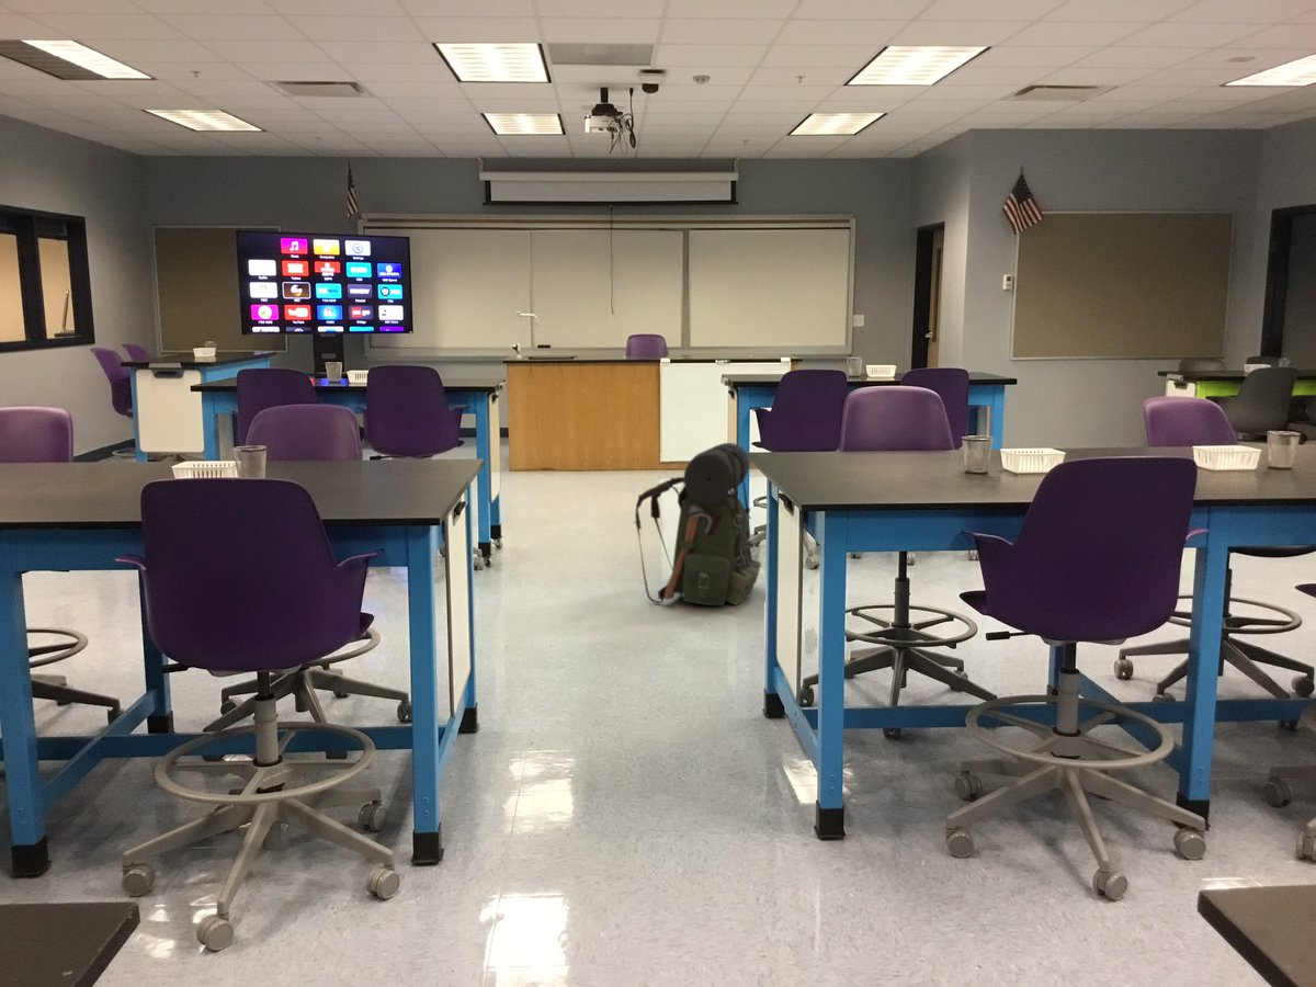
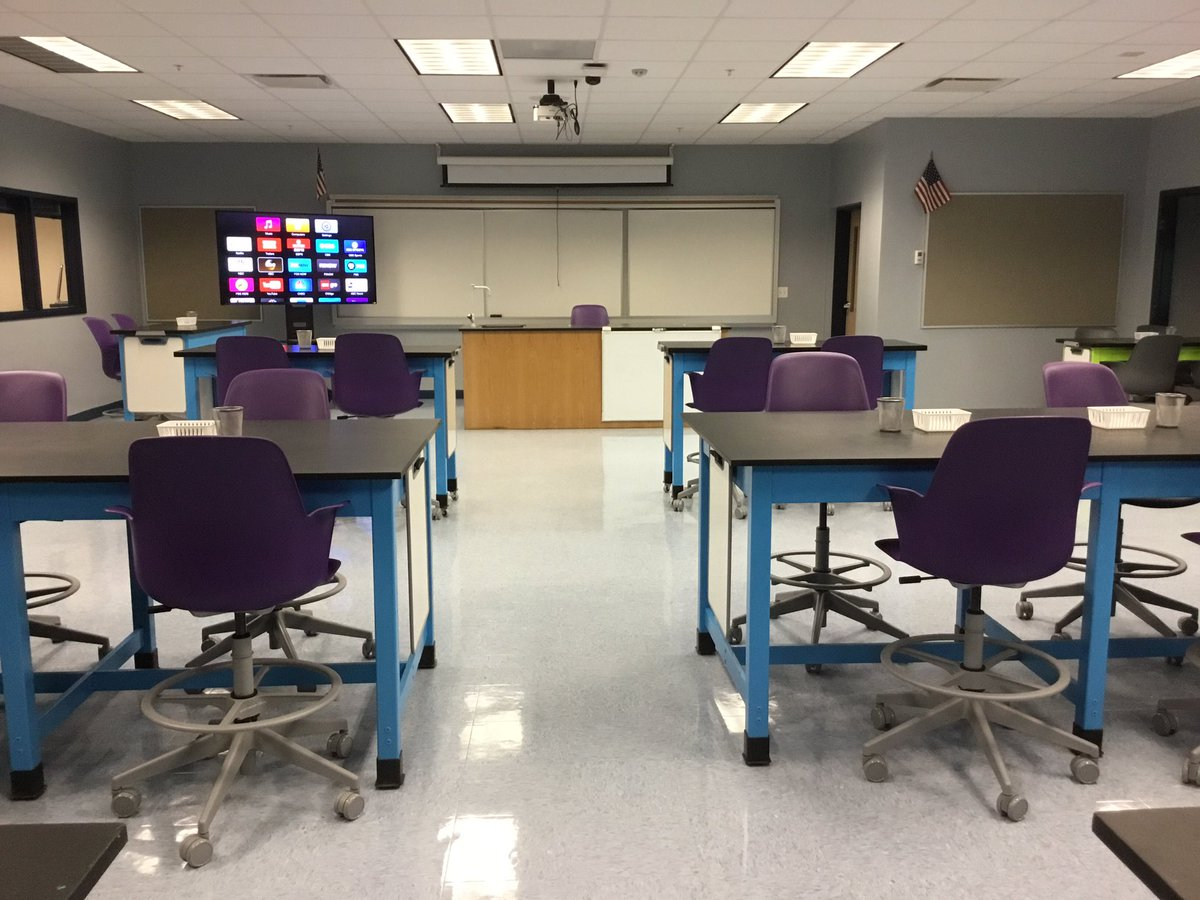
- backpack (700, 520)
